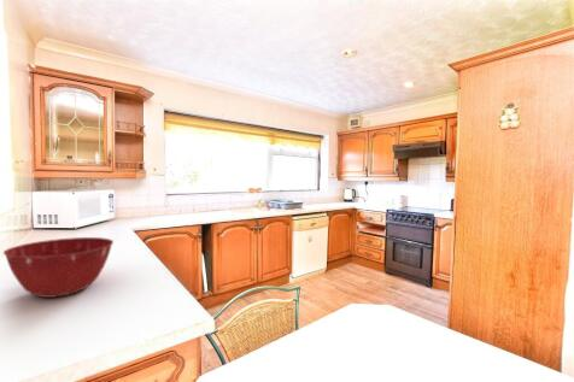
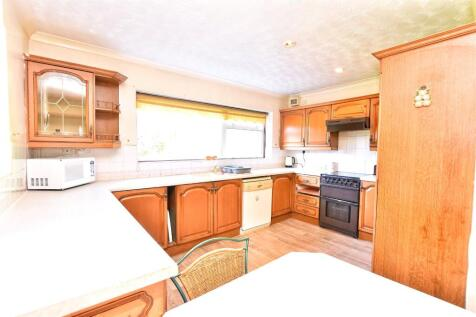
- mixing bowl (64, 266)
